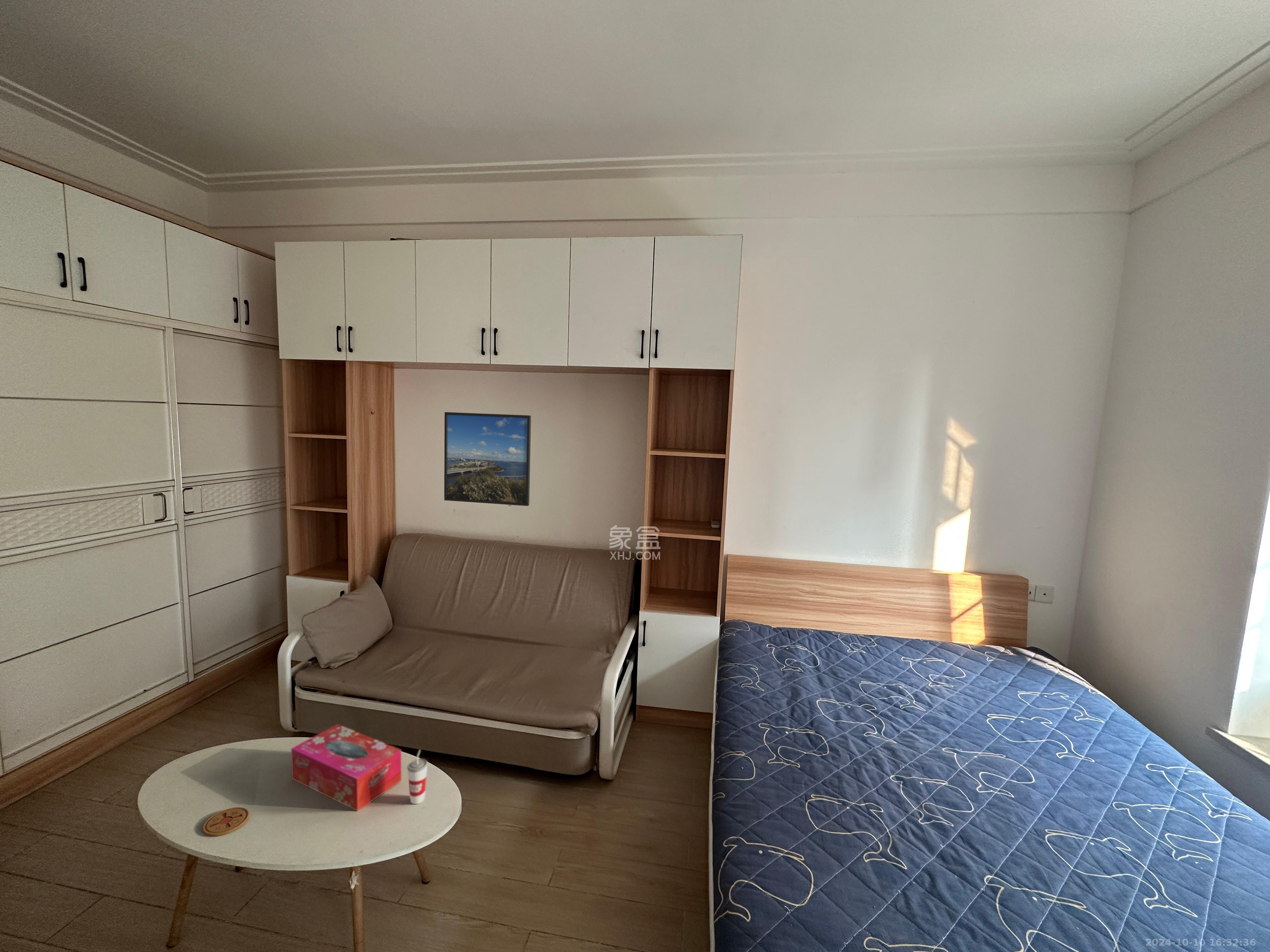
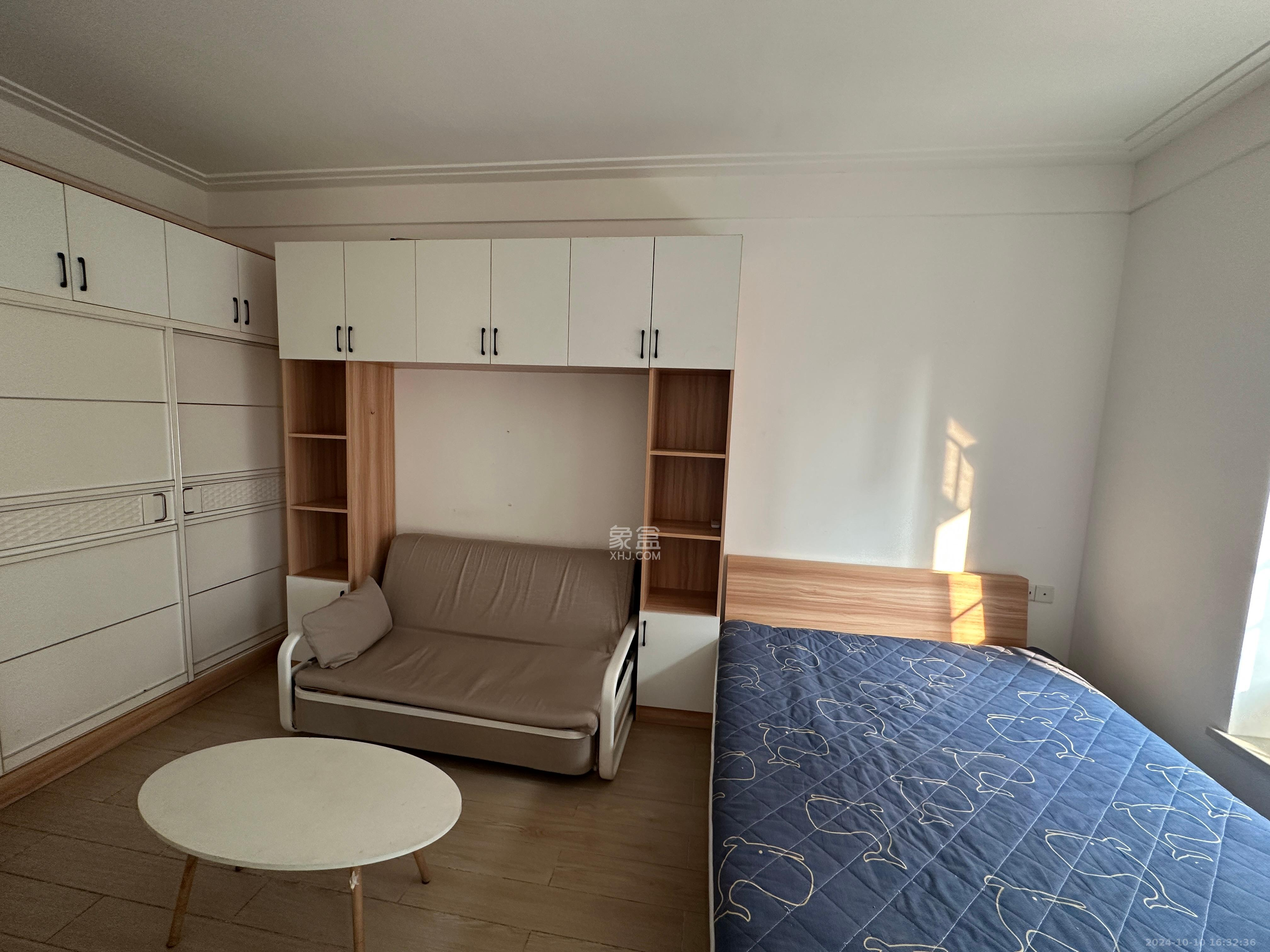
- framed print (487, 459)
- tissue box (346, 764)
- cup (417, 775)
- coaster (226, 821)
